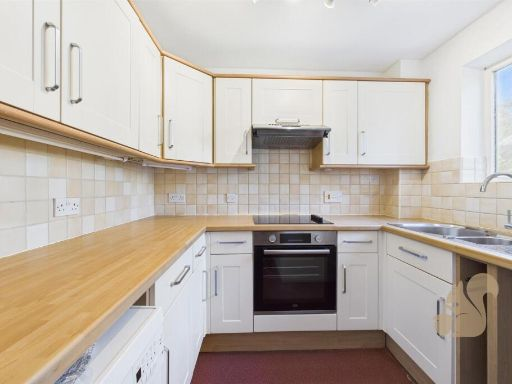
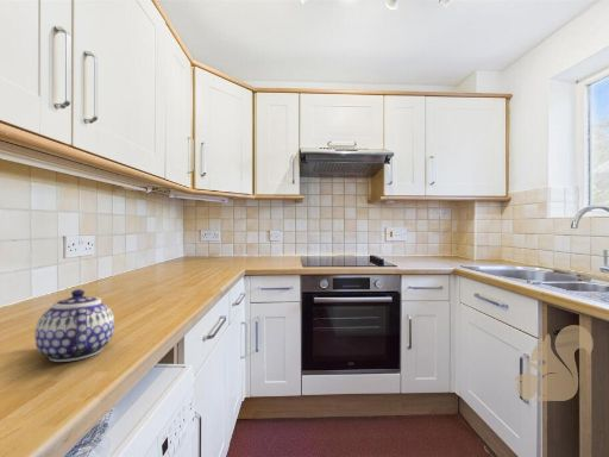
+ teapot (76, 321)
